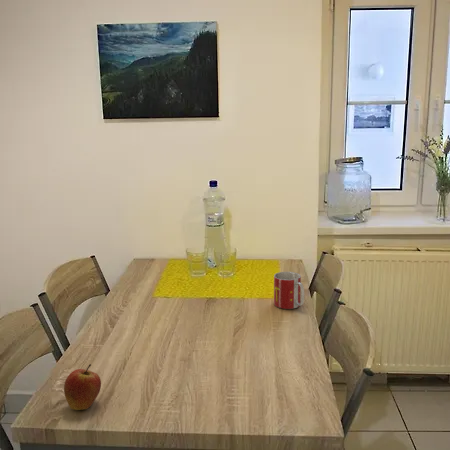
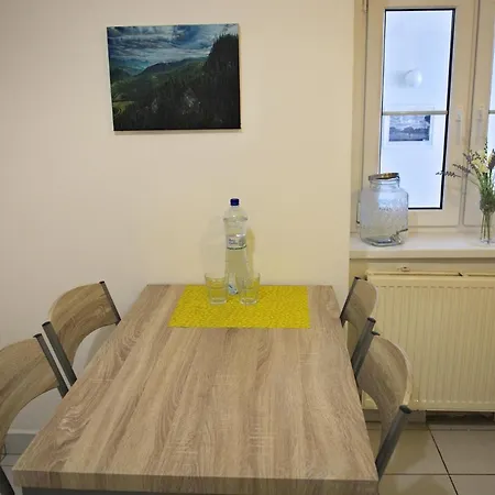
- apple (82, 386)
- mug (290, 291)
